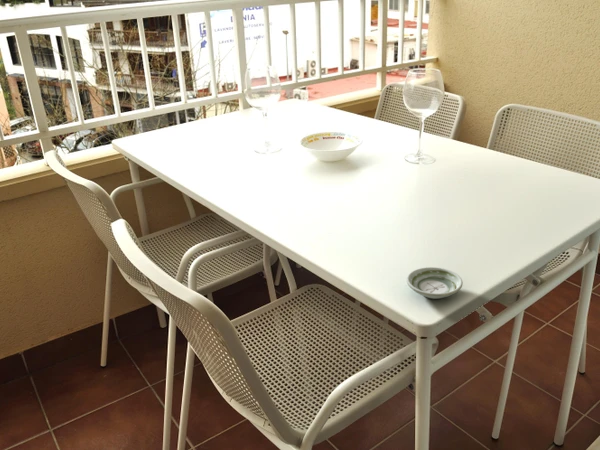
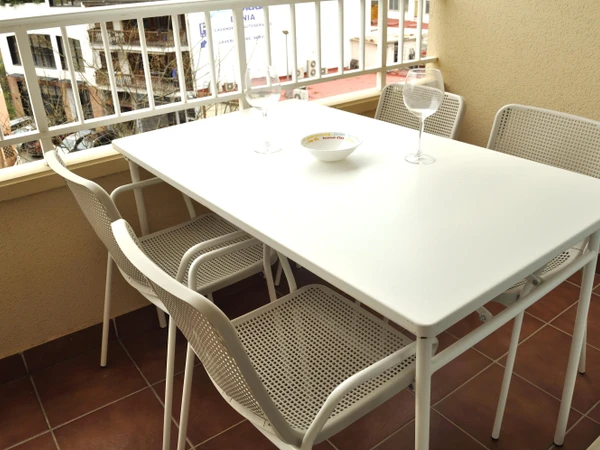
- saucer (433, 285)
